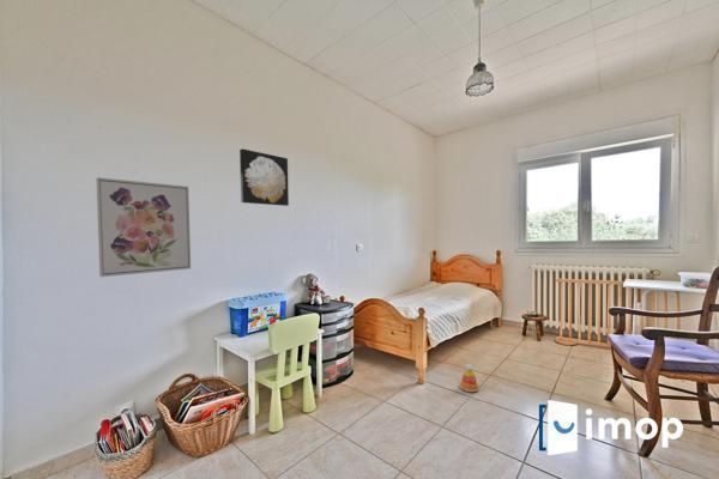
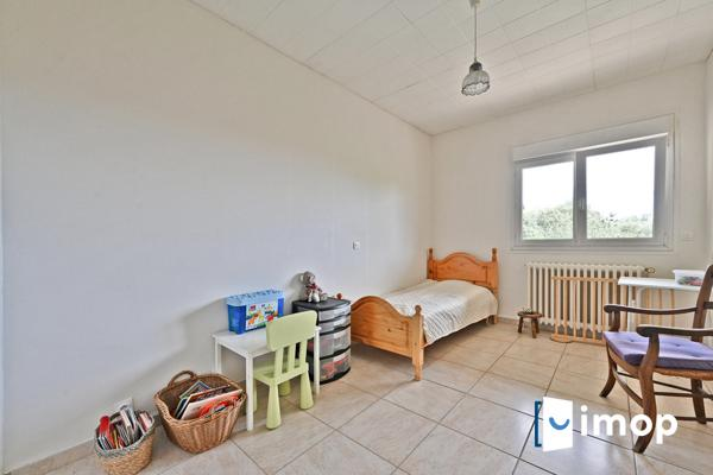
- wall art (147, 228)
- wall art (265, 178)
- stacking toy (469, 376)
